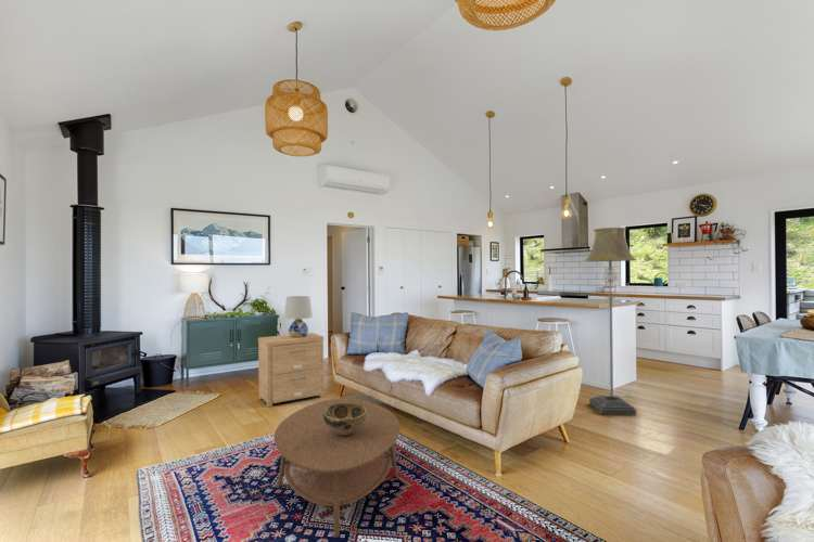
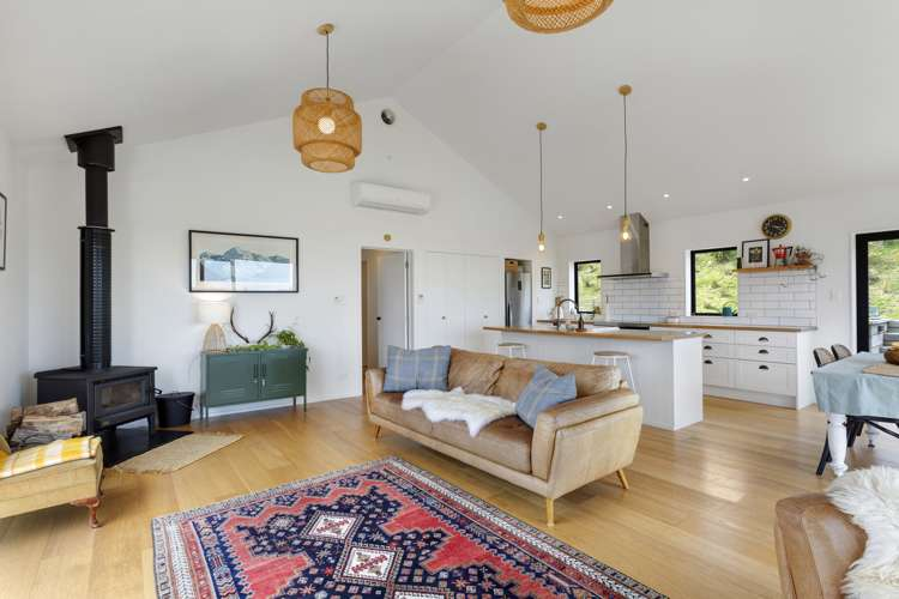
- table lamp (297, 317)
- floor lamp (610, 319)
- coffee table (339, 453)
- decorative bowl (345, 421)
- side table (292, 367)
